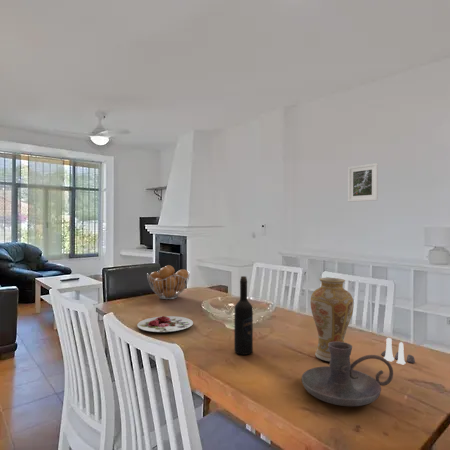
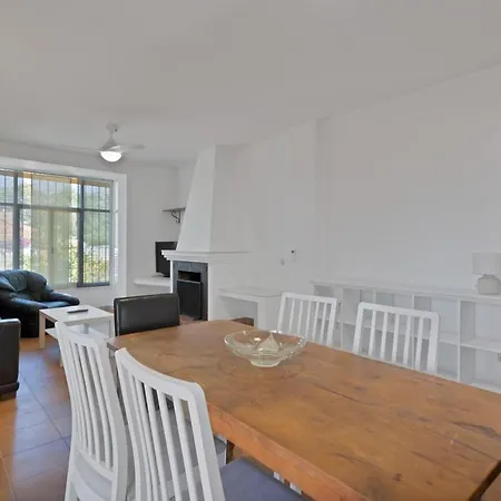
- wine bottle (243, 314)
- plate (165, 323)
- fruit basket (168, 281)
- candle holder (348, 369)
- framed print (362, 183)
- salt and pepper shaker set (399, 348)
- vase (331, 317)
